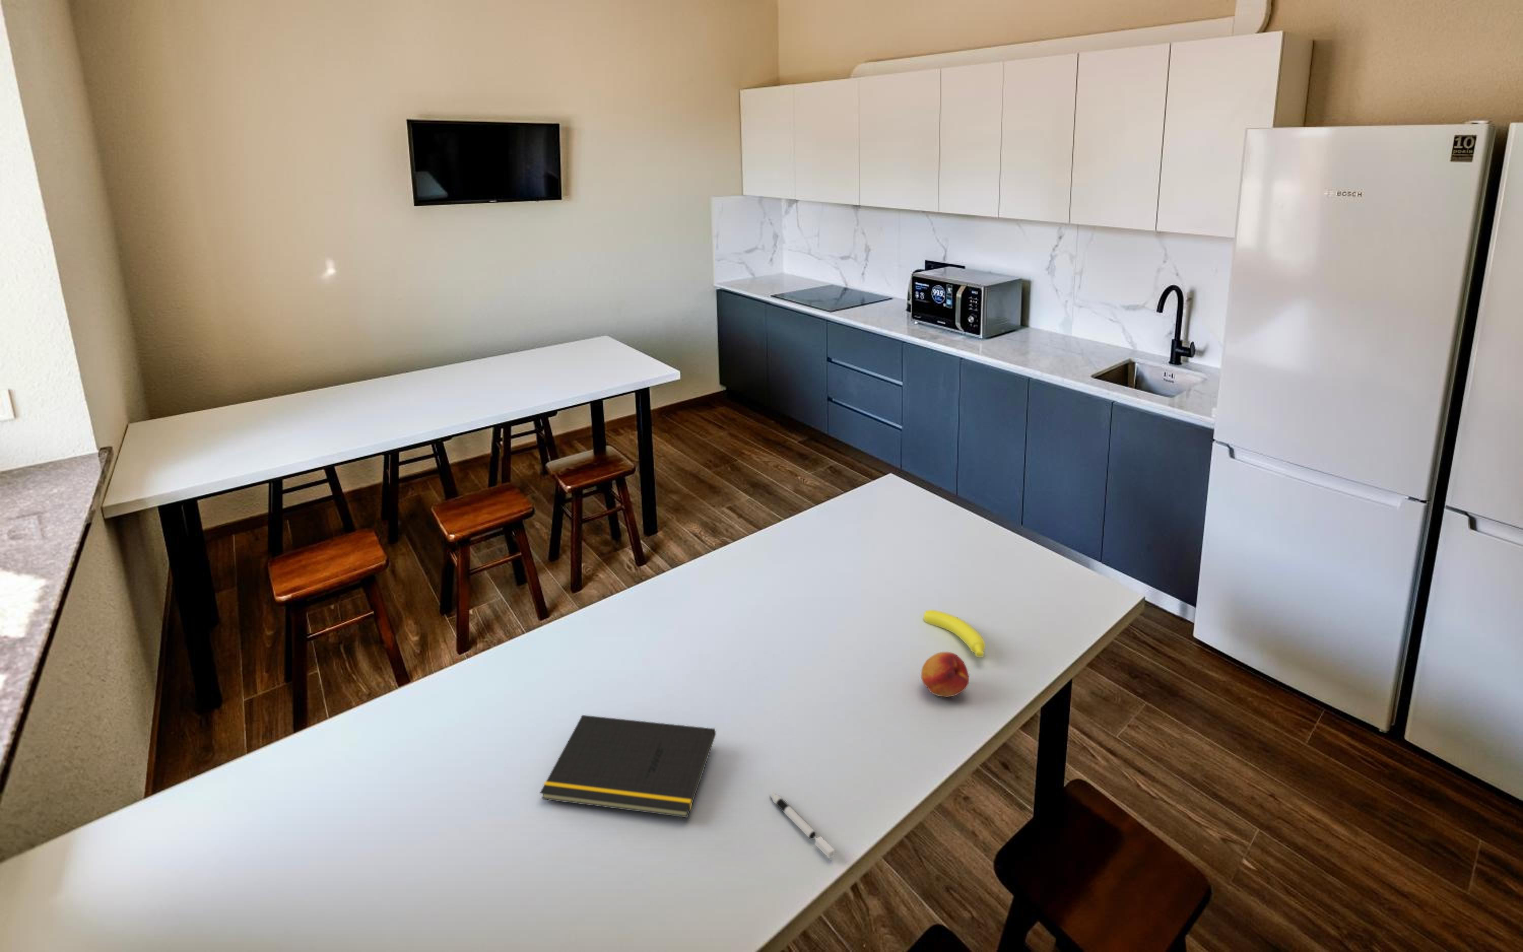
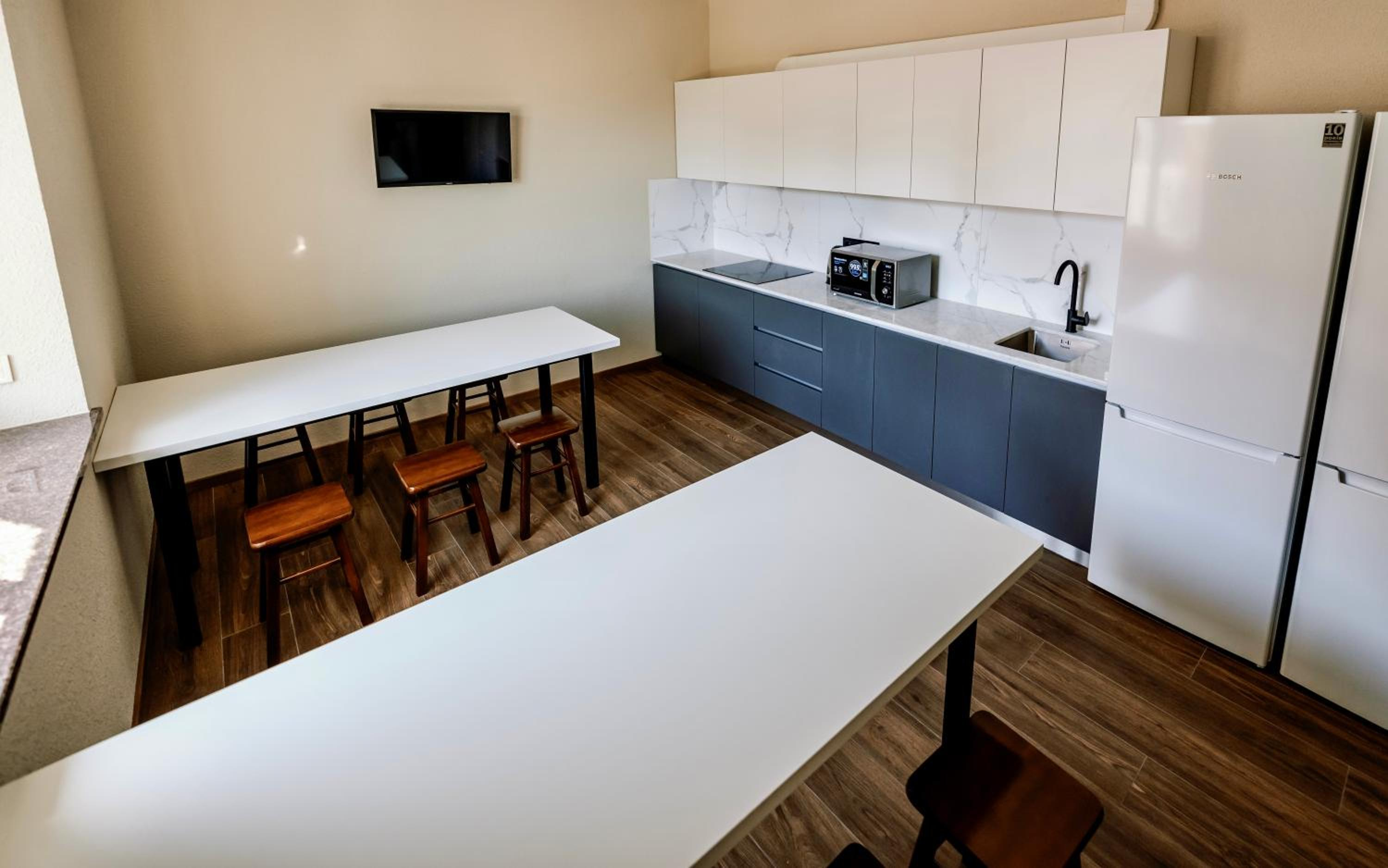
- fruit (944, 673)
- notepad (631, 762)
- pen (800, 821)
- banana (958, 632)
